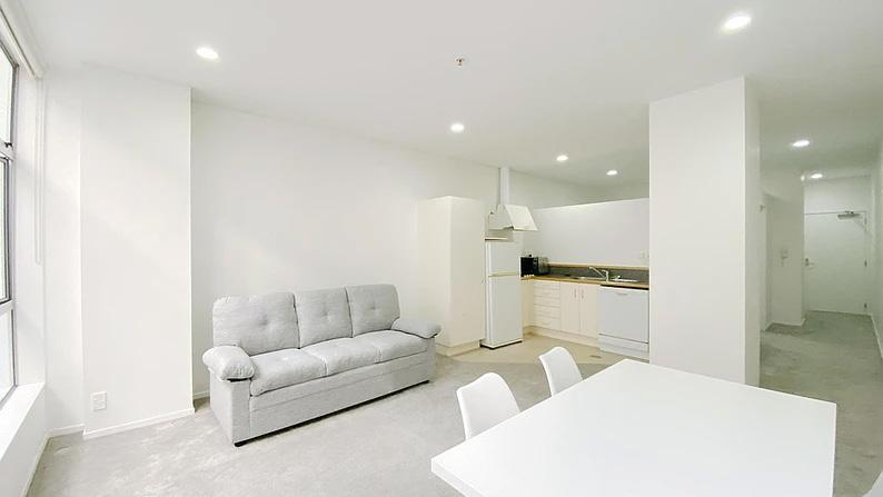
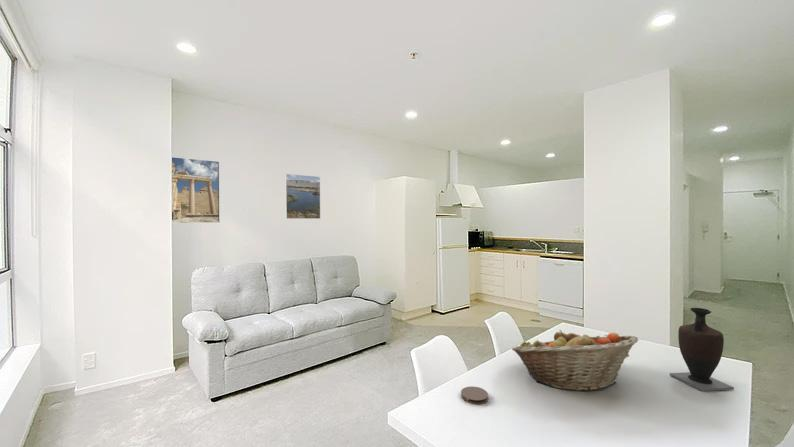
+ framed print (194, 191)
+ fruit basket (573, 352)
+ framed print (303, 197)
+ vase (700, 345)
+ coaster (474, 394)
